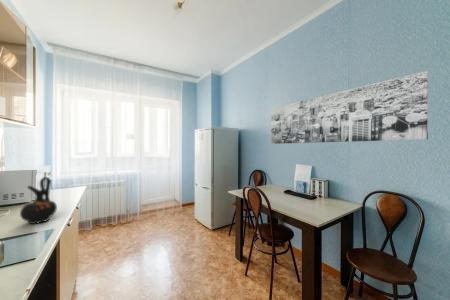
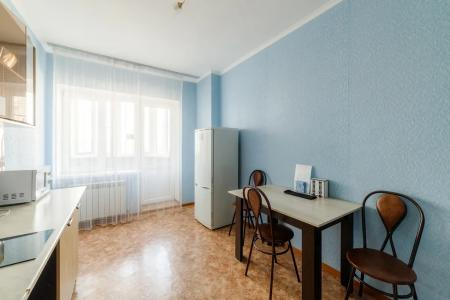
- wall art (325, 119)
- ceramic jug (39, 199)
